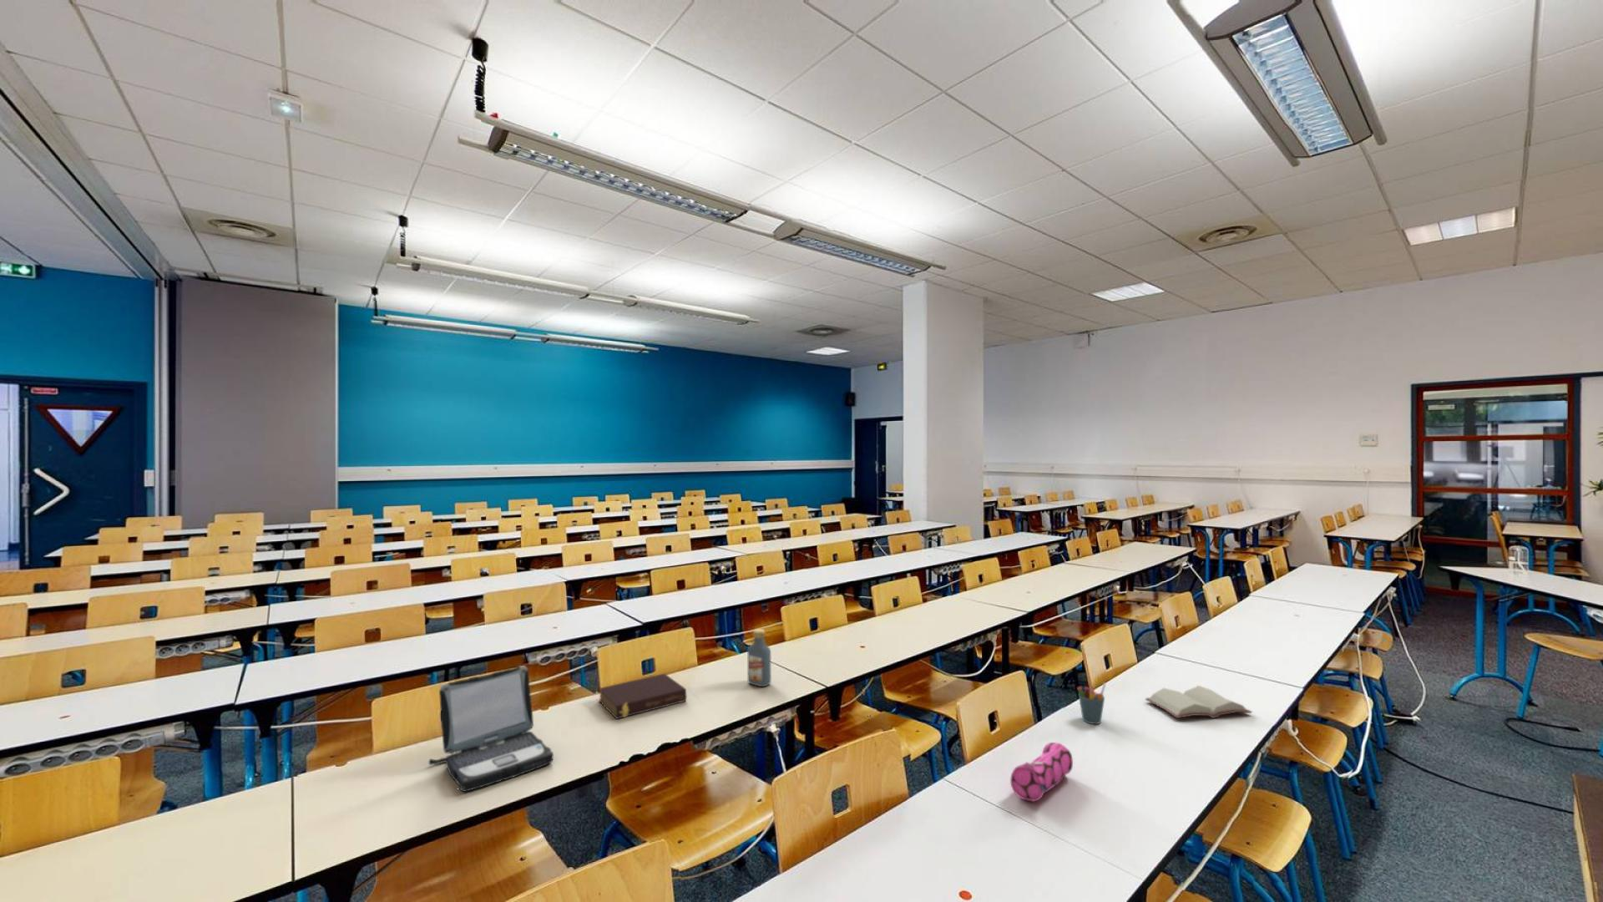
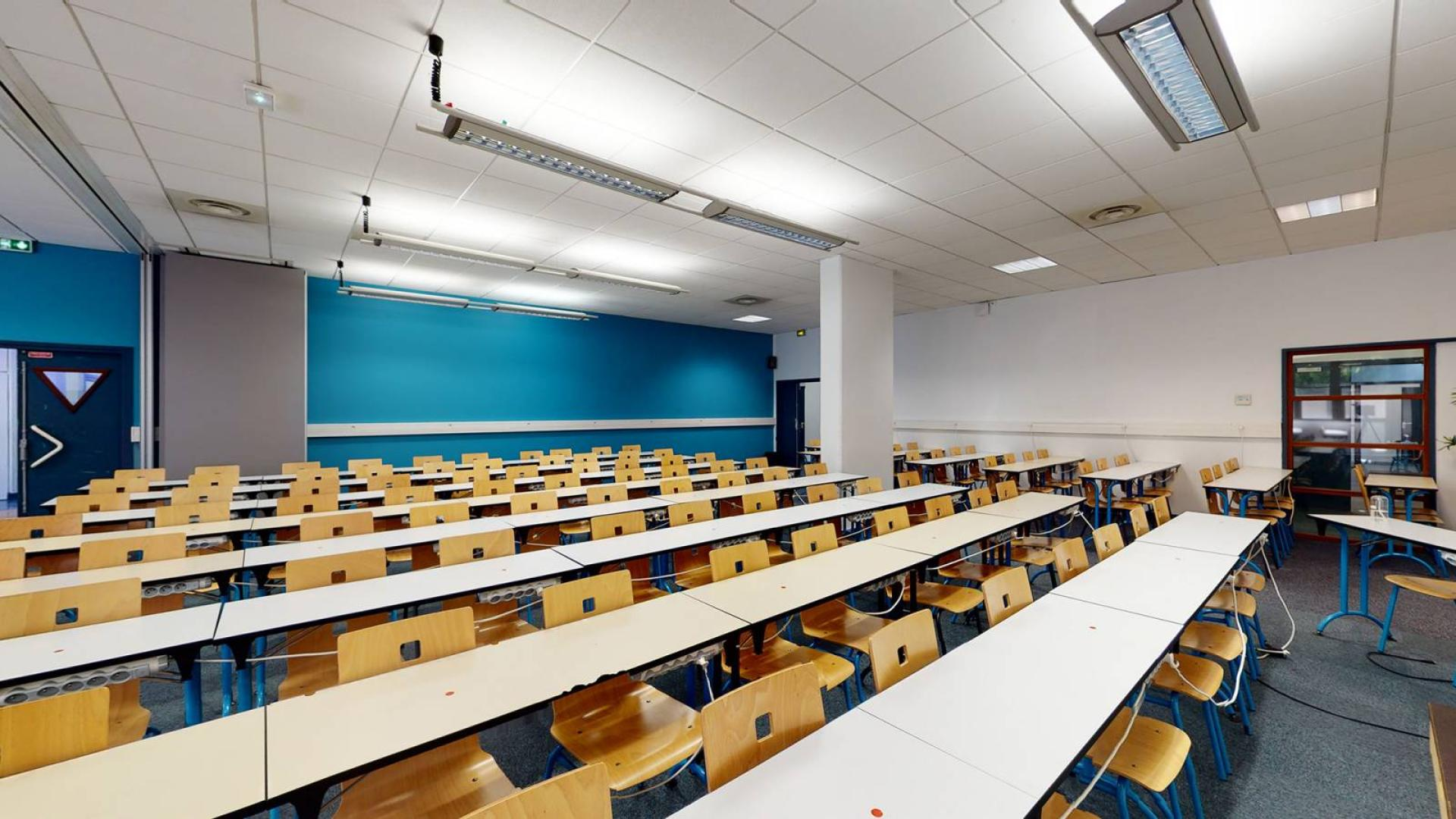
- hardback book (1197, 700)
- pen holder (1091, 702)
- laptop (494, 722)
- pencil case (1044, 769)
- book (642, 695)
- vodka (759, 656)
